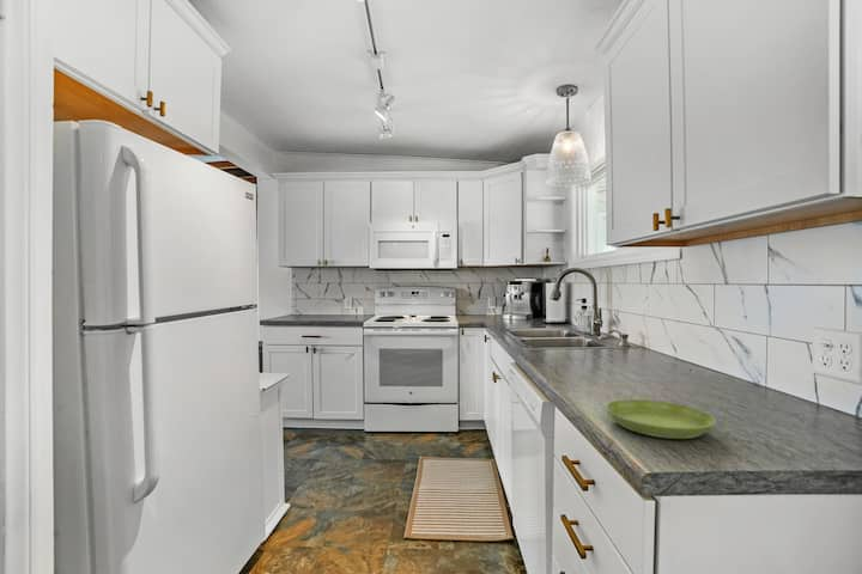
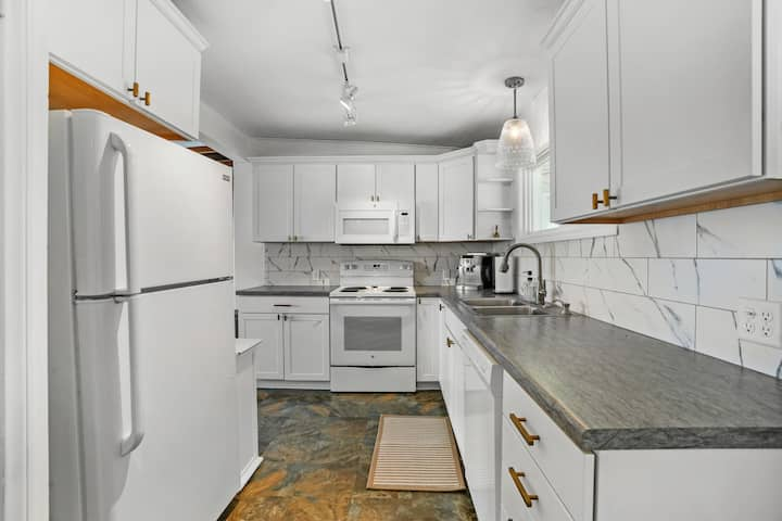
- saucer (657, 419)
